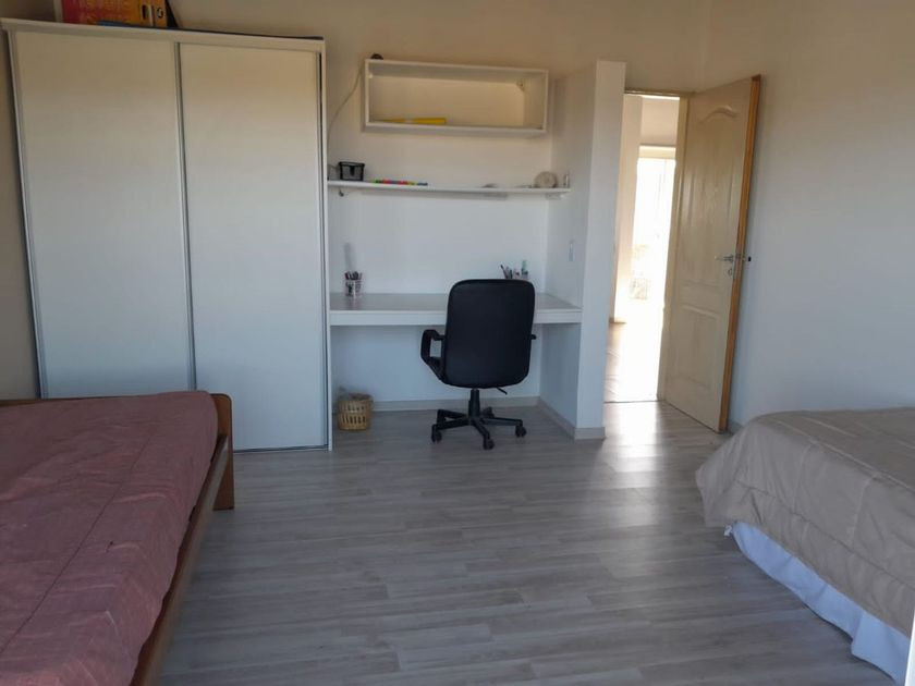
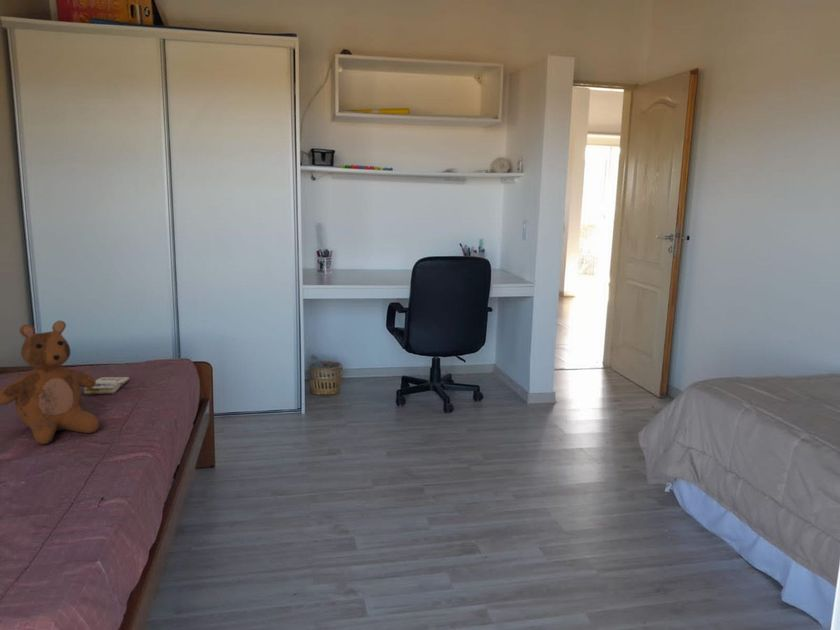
+ teddy bear (53, 379)
+ paperback book (107, 384)
